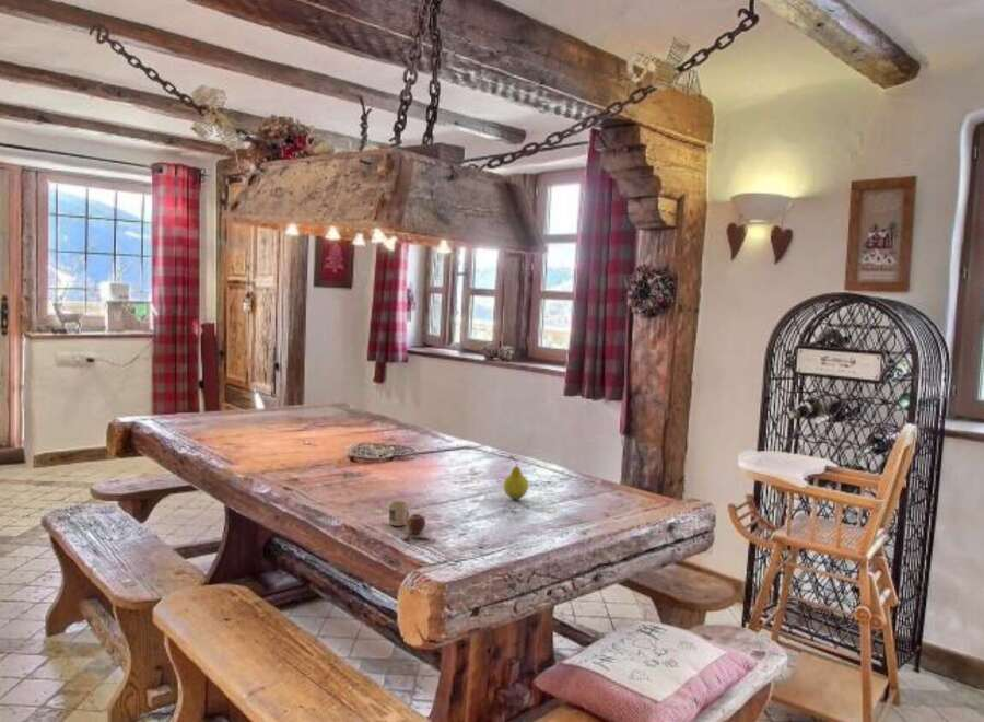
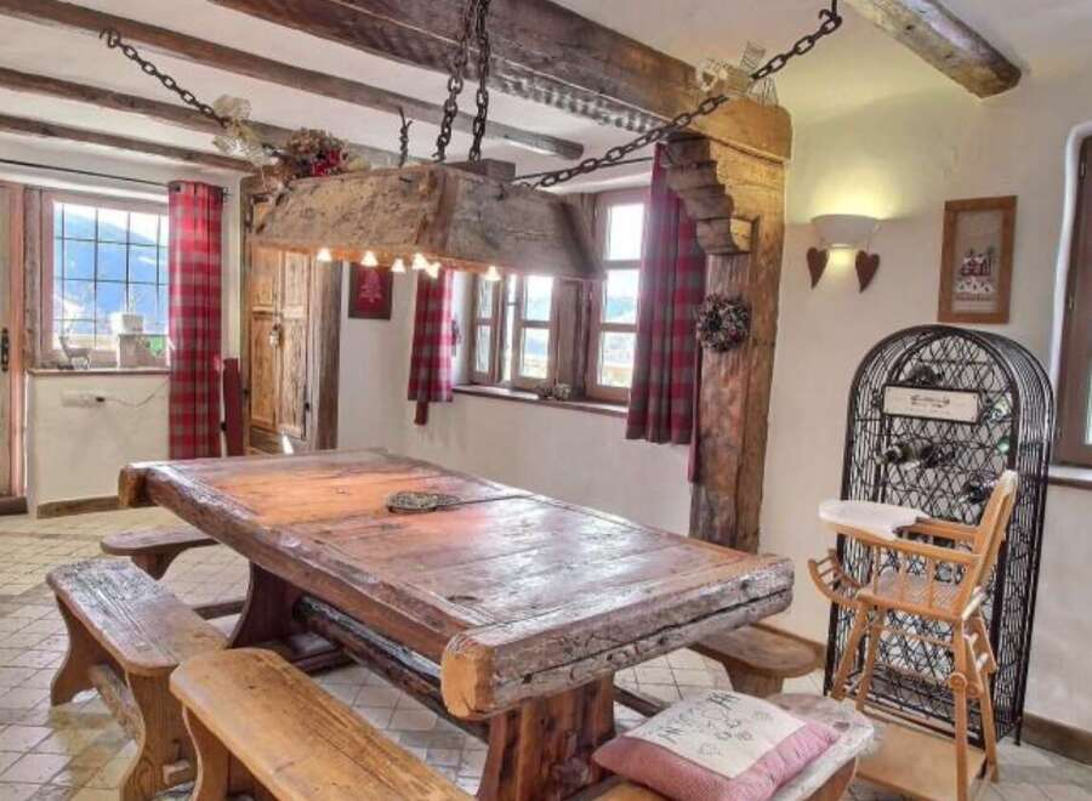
- fruit (516, 477)
- mug (406, 516)
